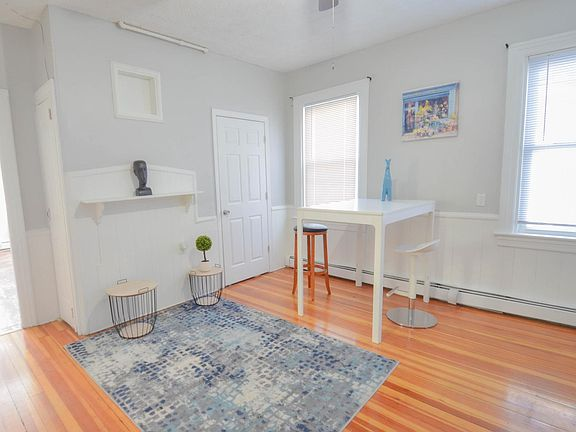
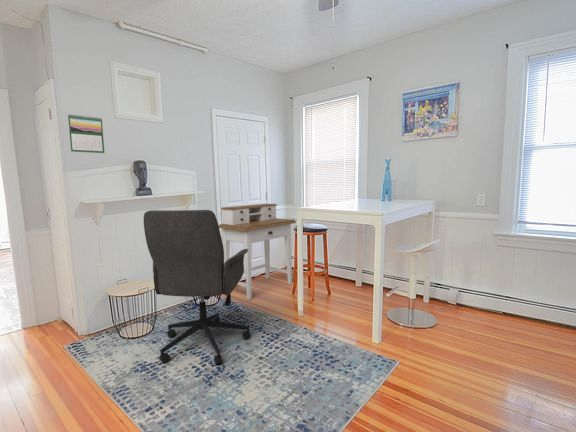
+ desk (264, 247)
+ calendar (86, 133)
+ office chair (200, 277)
